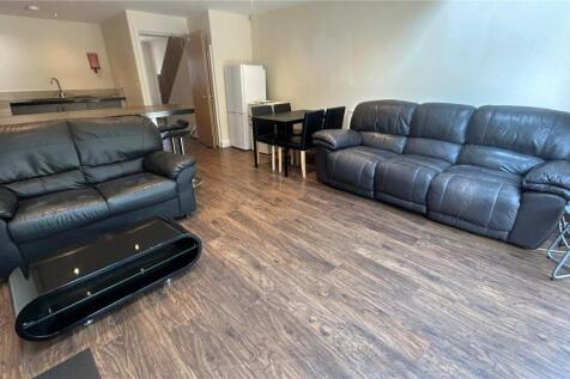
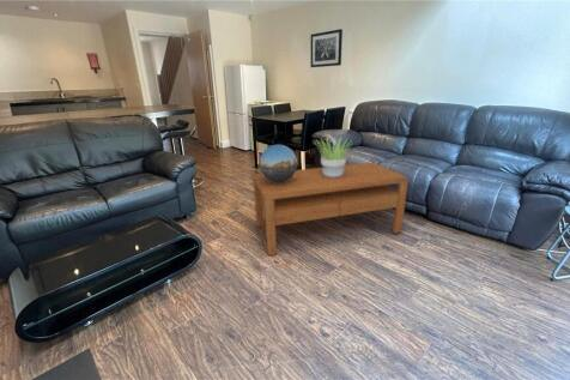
+ wall art (325, 49)
+ coffee table (327, 203)
+ decorative sphere (278, 163)
+ potted plant (333, 157)
